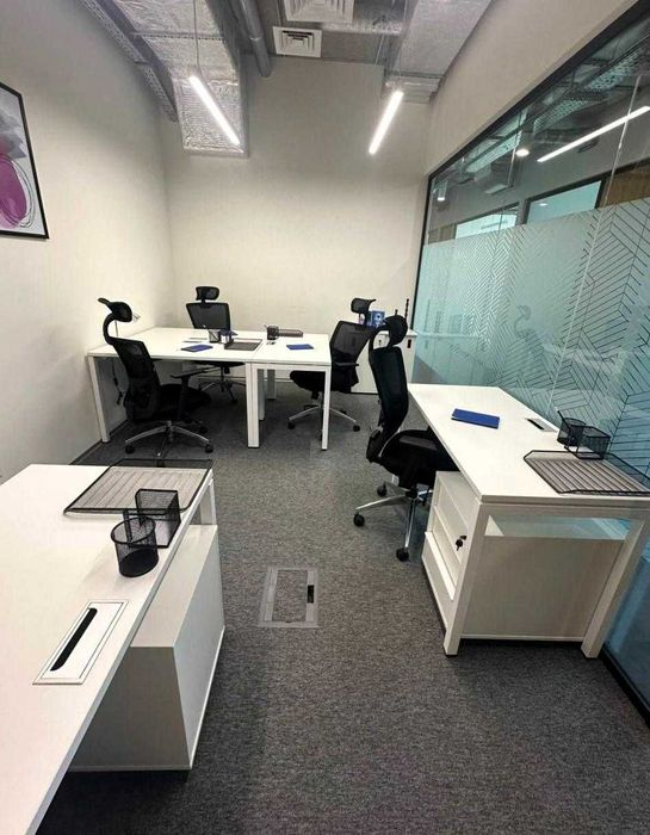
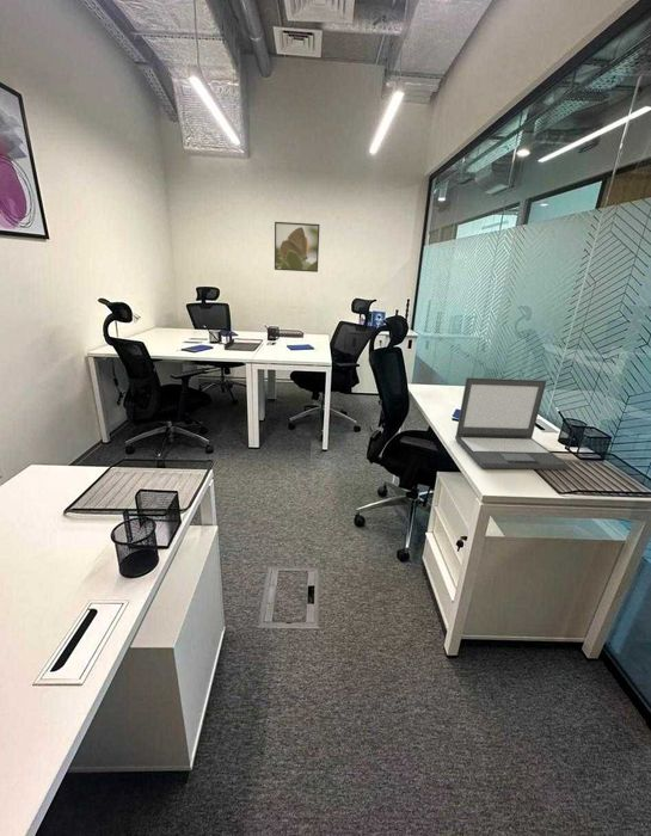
+ laptop (515, 420)
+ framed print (296, 247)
